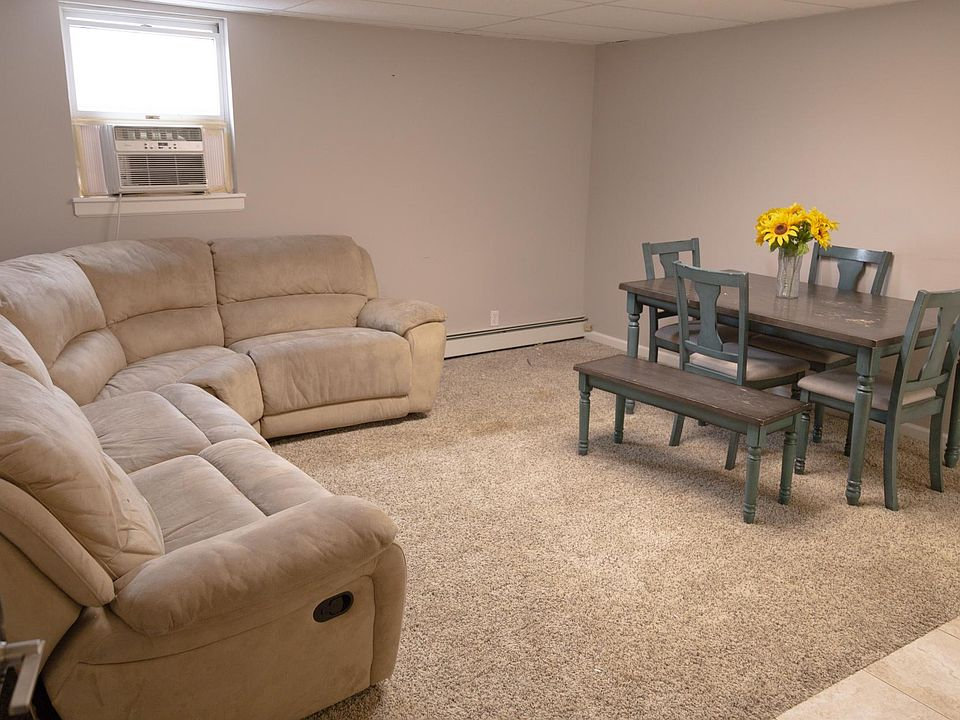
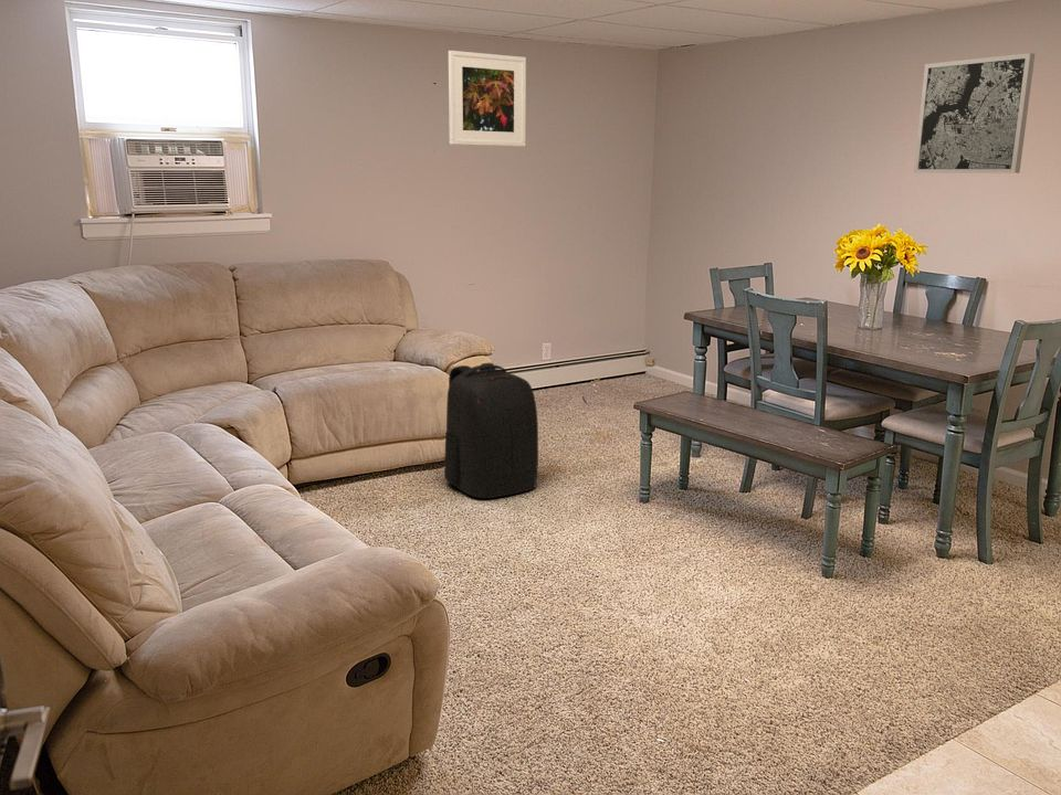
+ wall art (970, 116)
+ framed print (487, 99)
+ backpack (486, 424)
